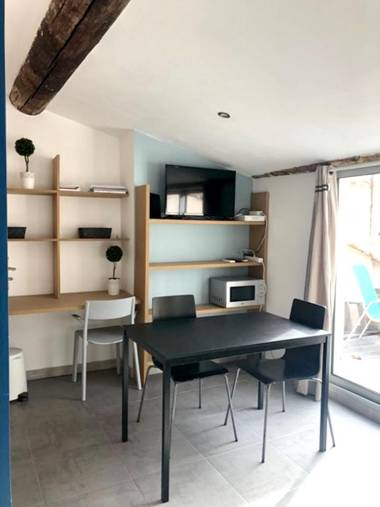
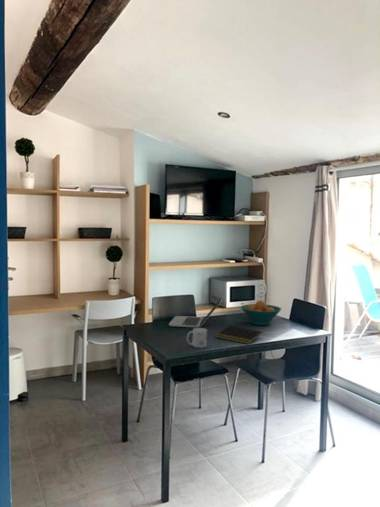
+ fruit bowl (260, 311)
+ notepad (238, 334)
+ laptop (196, 317)
+ mug (196, 337)
